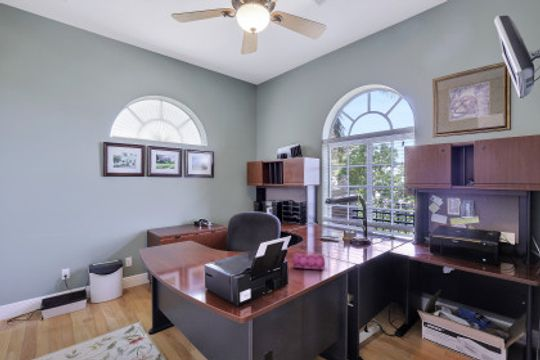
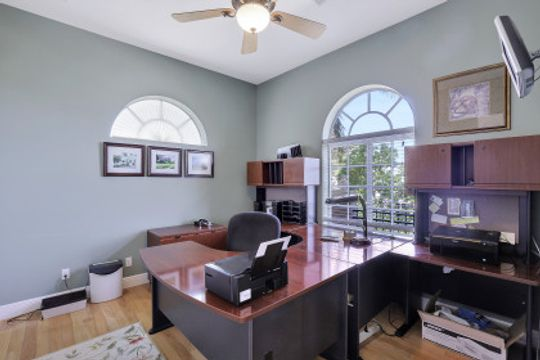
- pencil case (308, 260)
